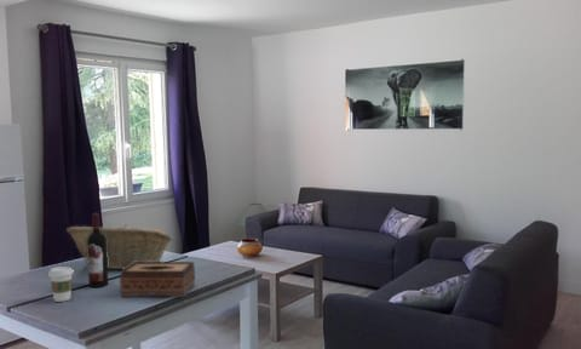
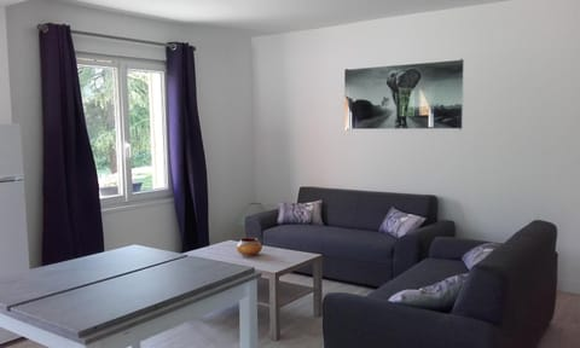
- wine bottle (97, 248)
- fruit basket (120, 242)
- tissue box (159, 279)
- coffee cup (61, 284)
